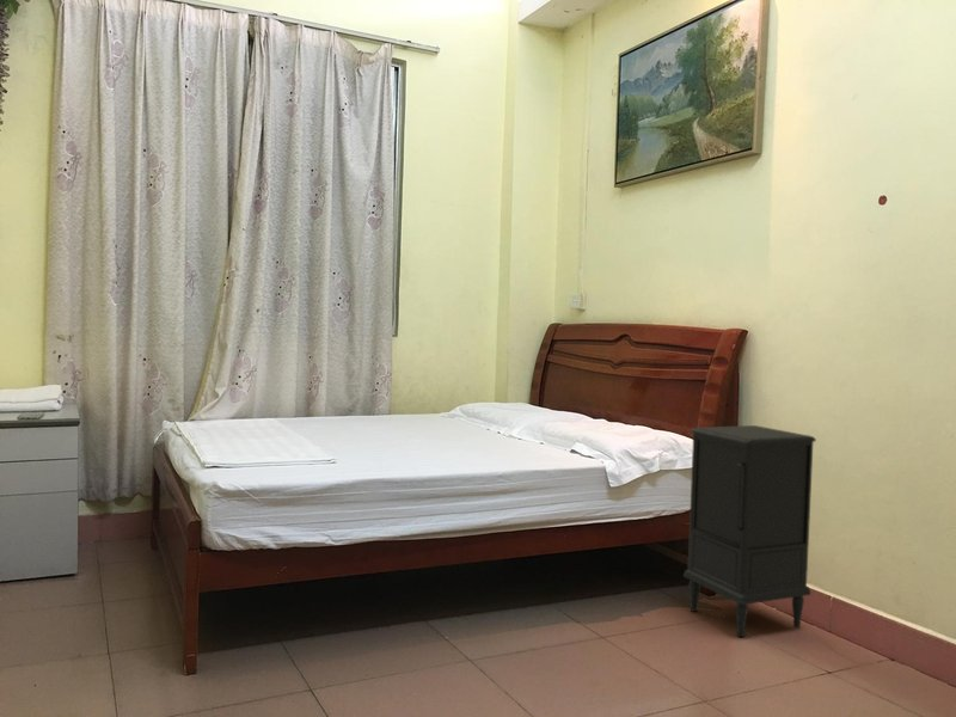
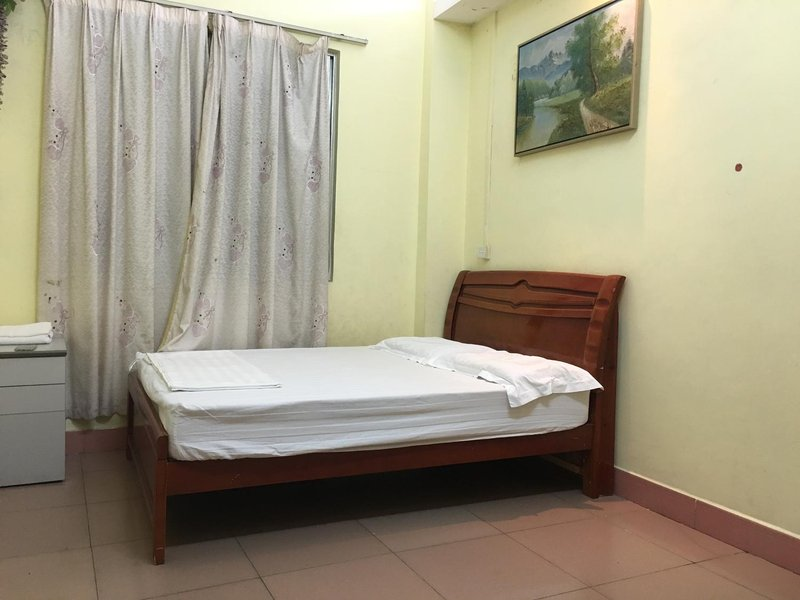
- nightstand (747, 526)
